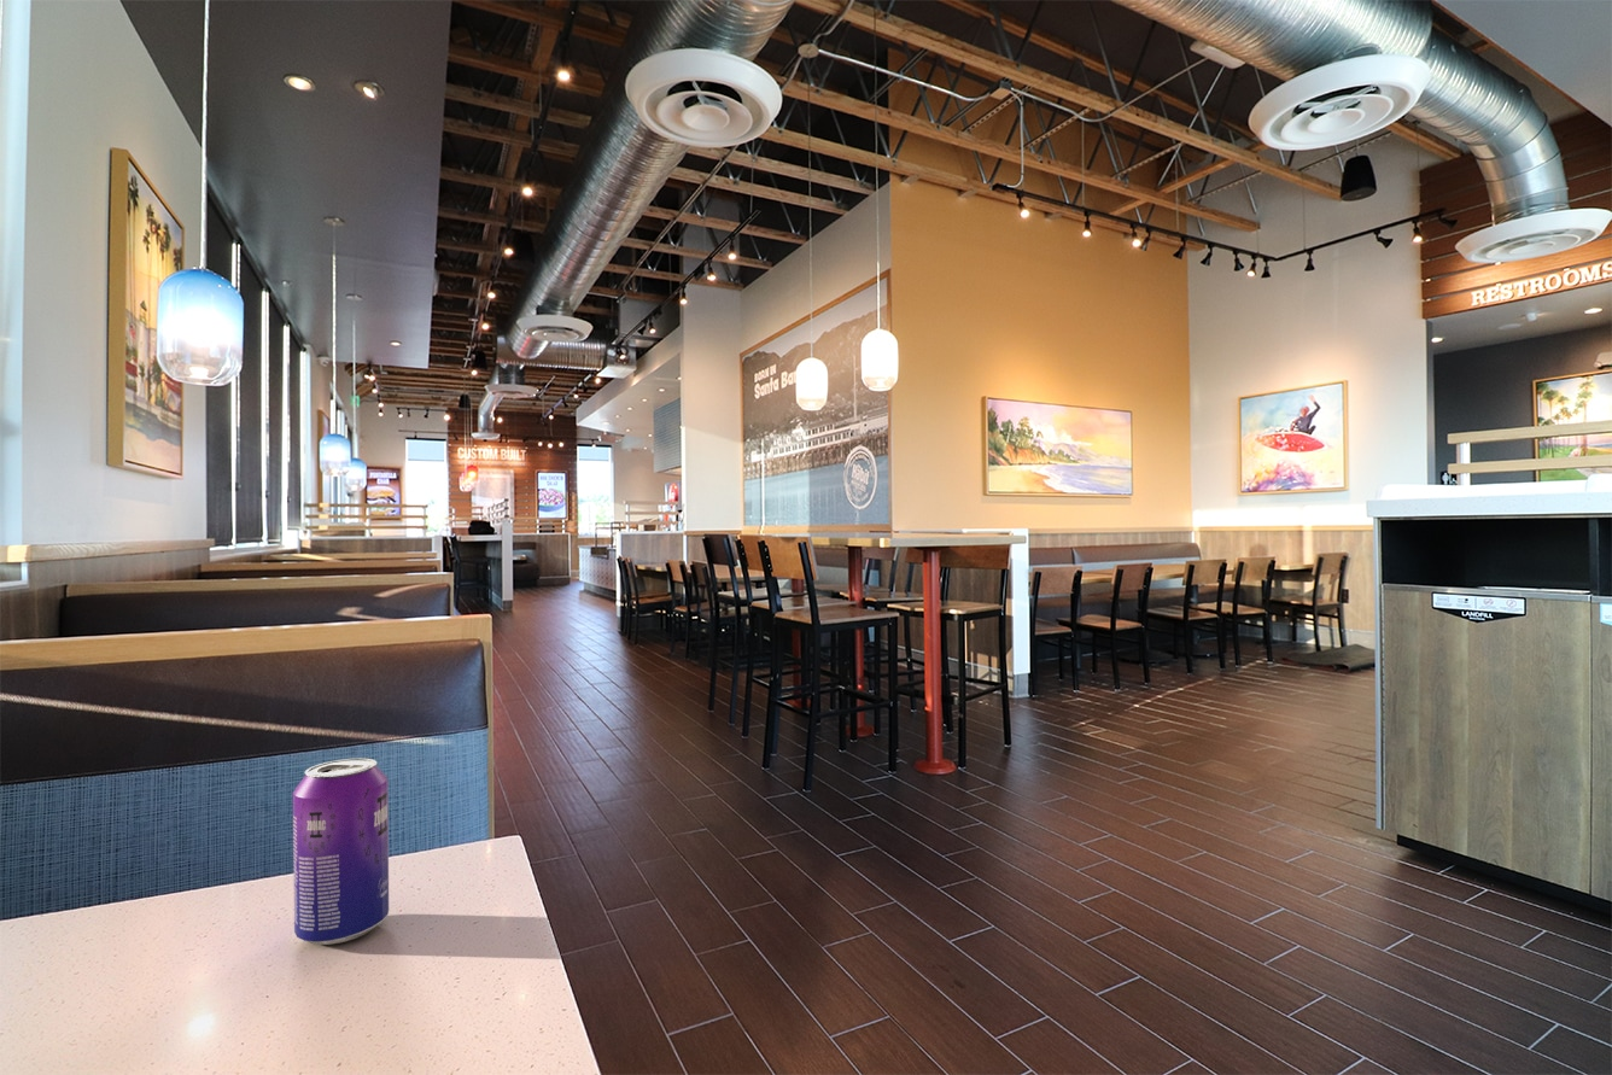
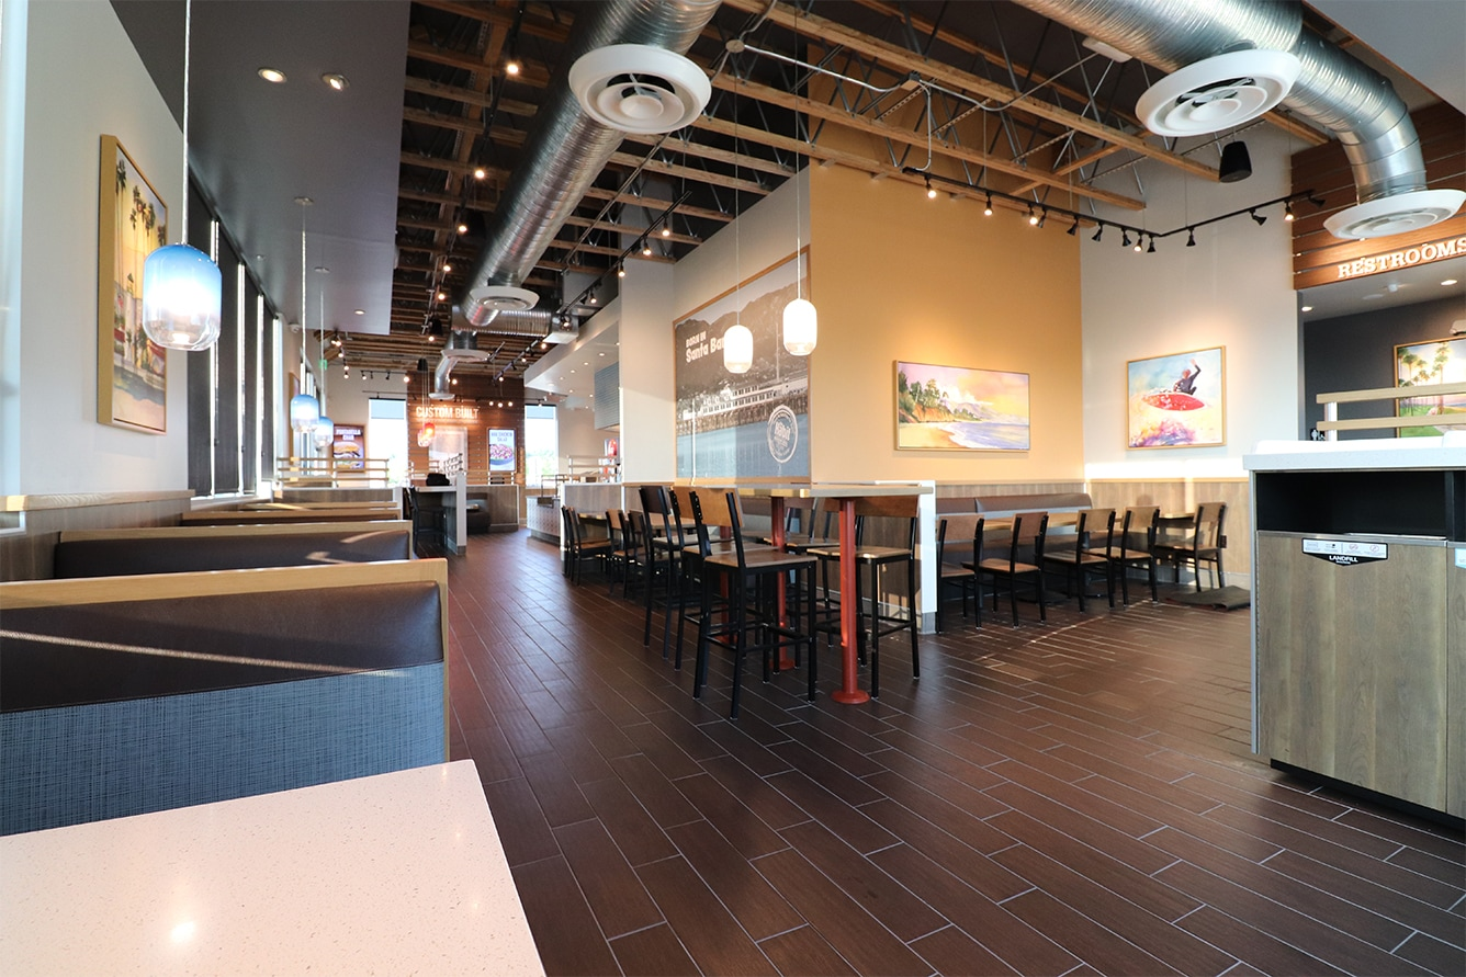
- beverage can (341, 847)
